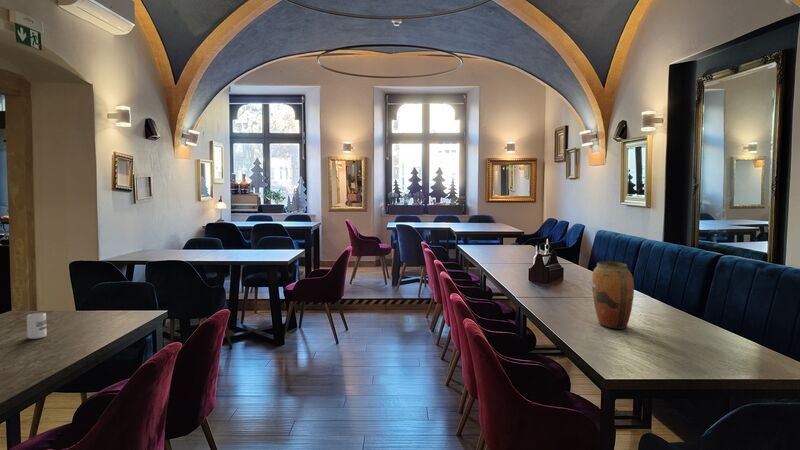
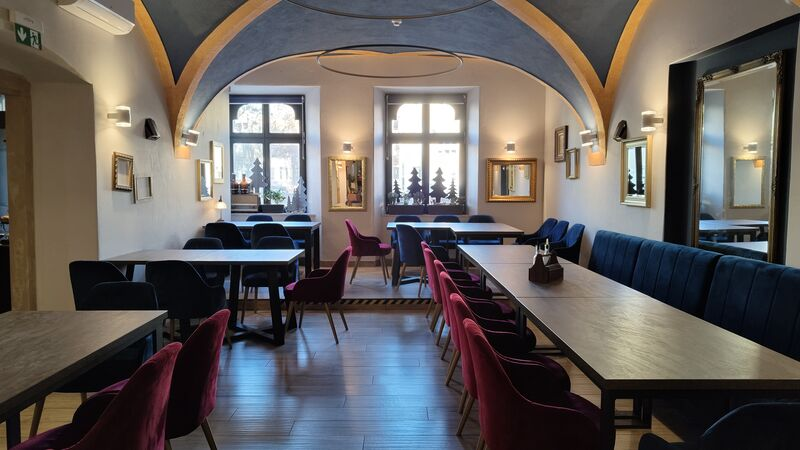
- cup (37, 325)
- vase (612, 294)
